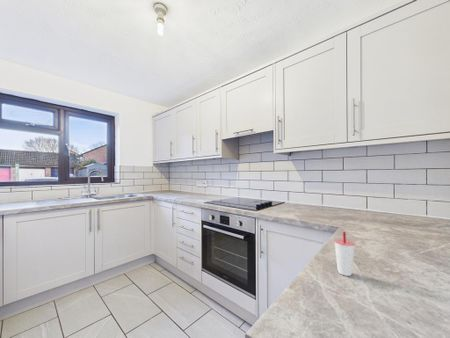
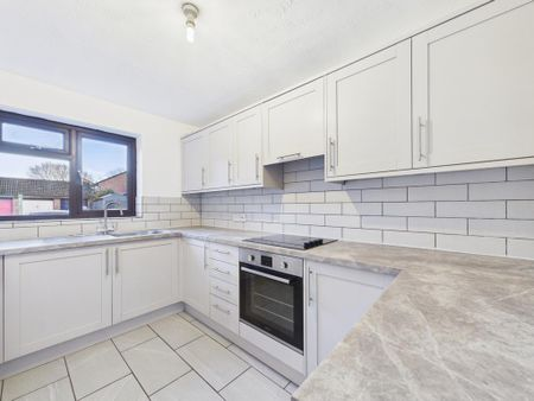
- cup (344, 252)
